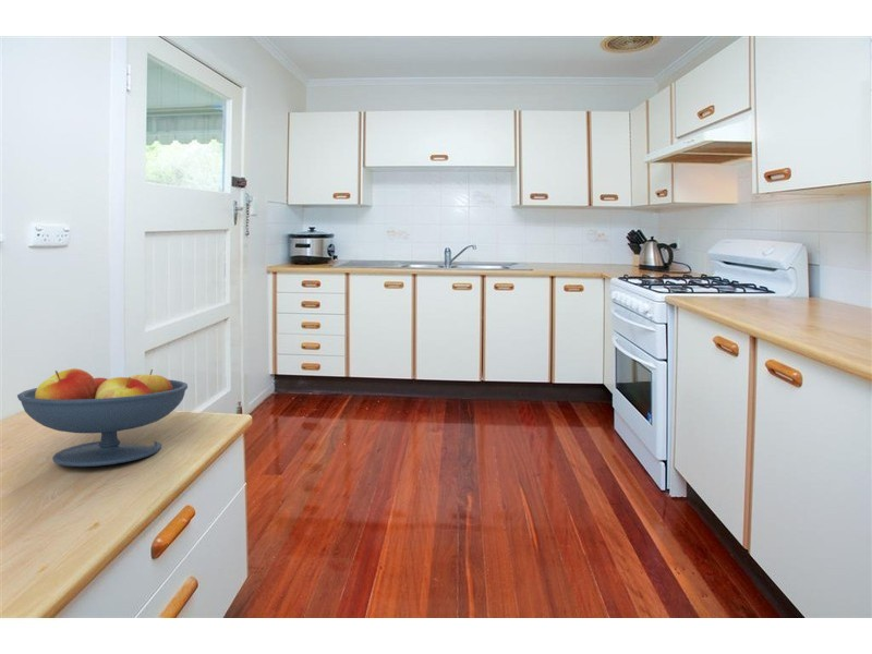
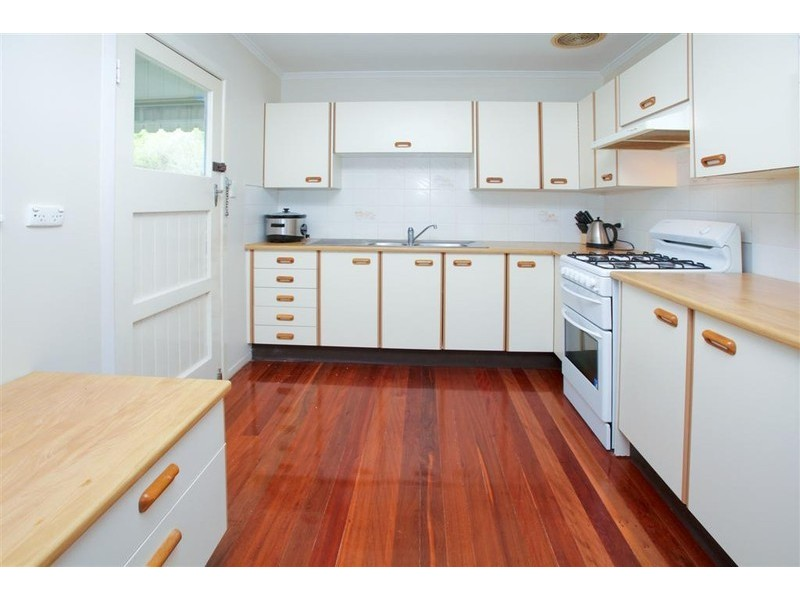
- fruit bowl (109, 409)
